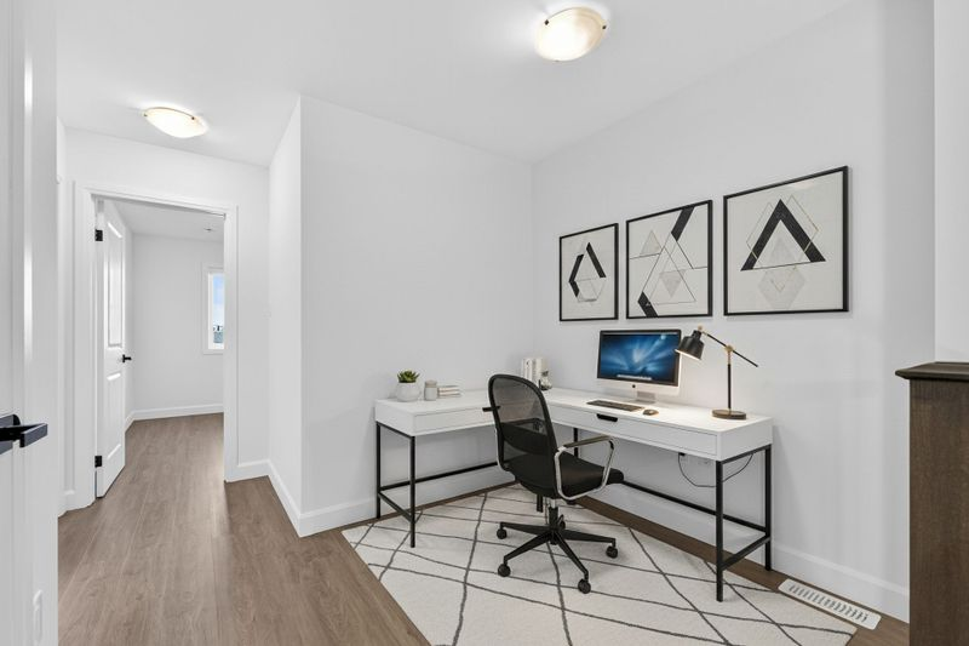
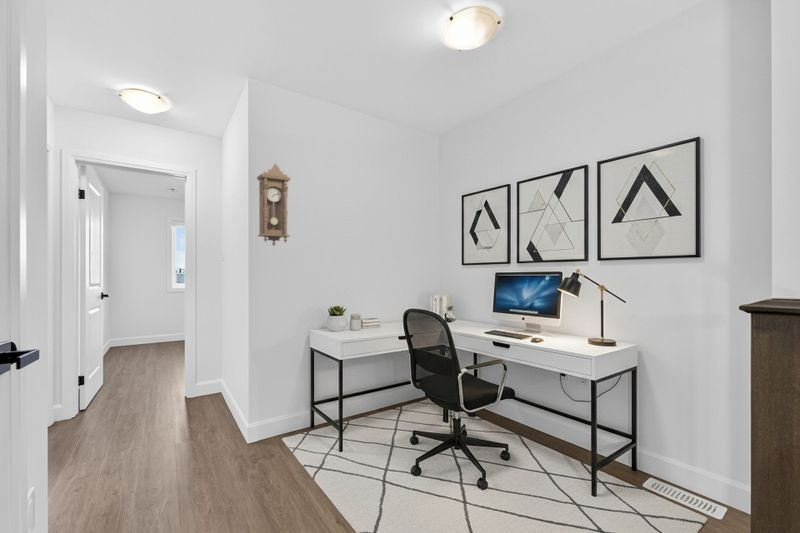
+ pendulum clock (273, 205)
